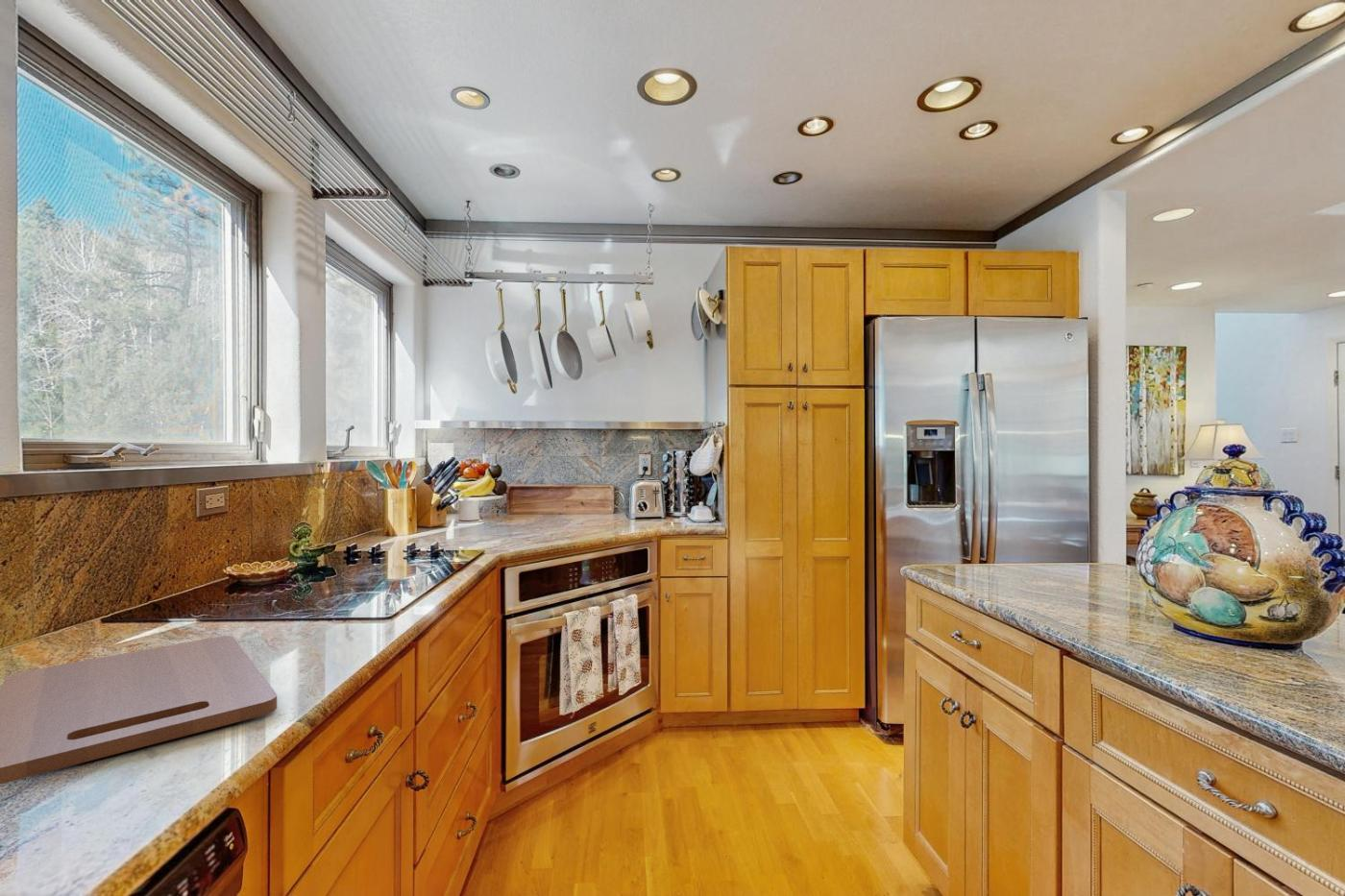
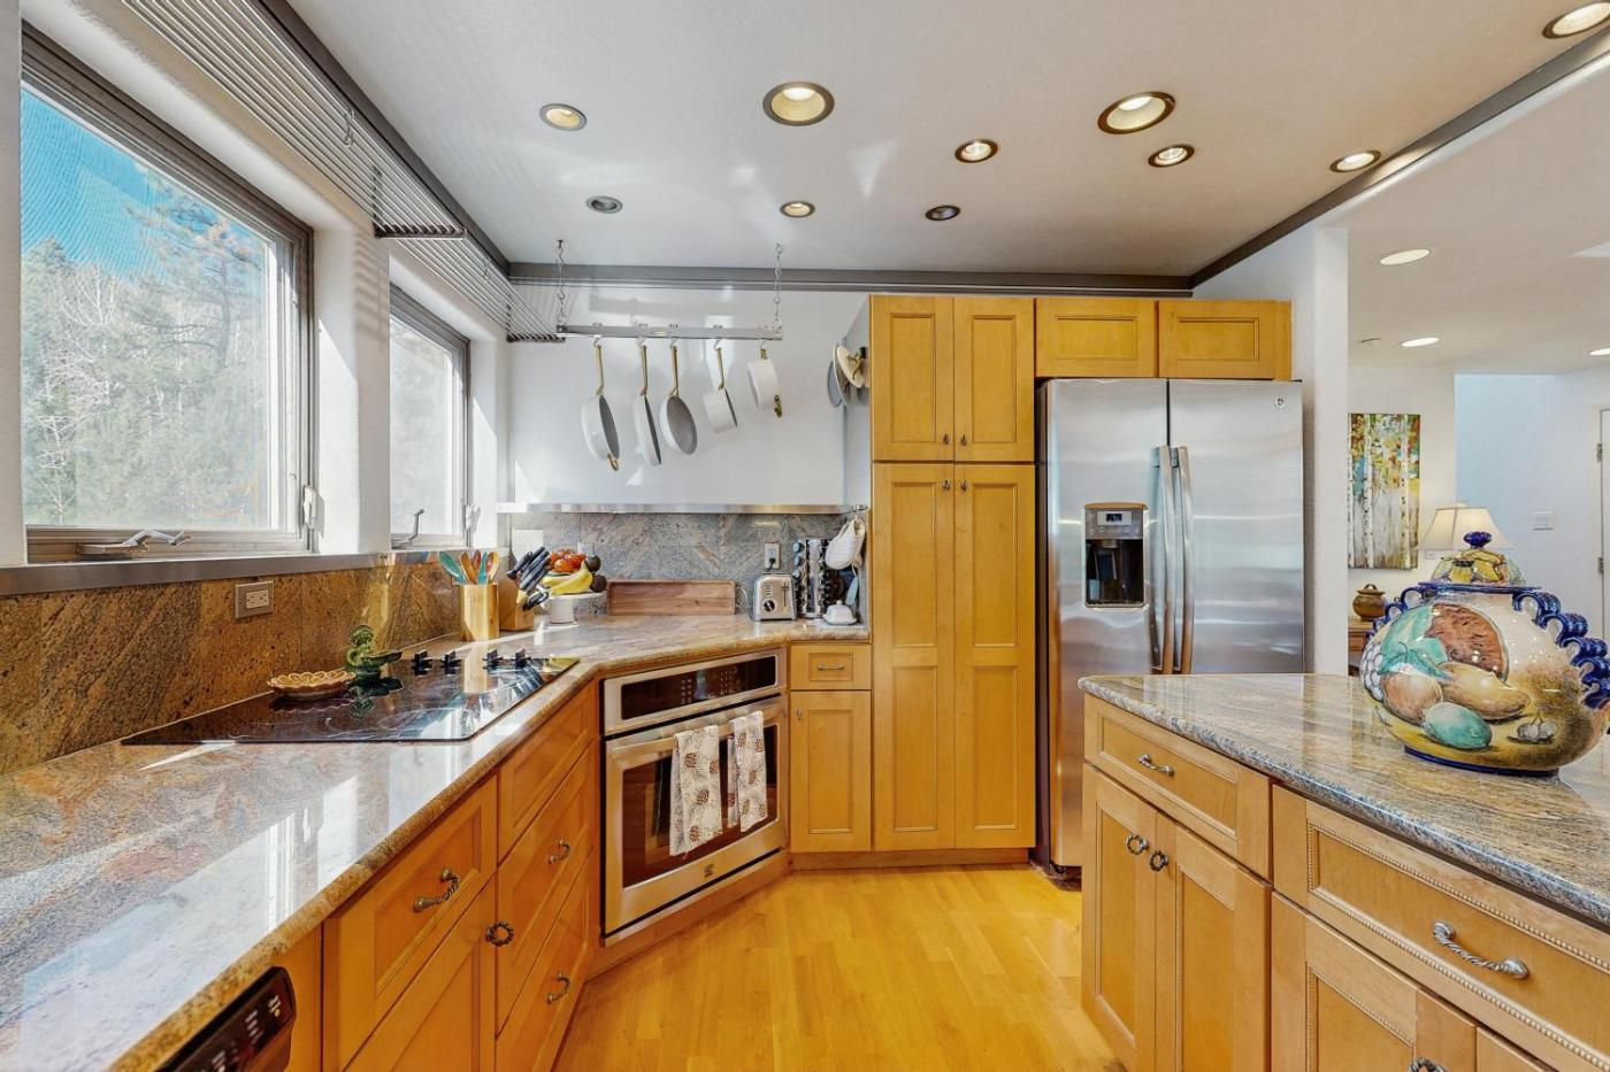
- cutting board (135, 691)
